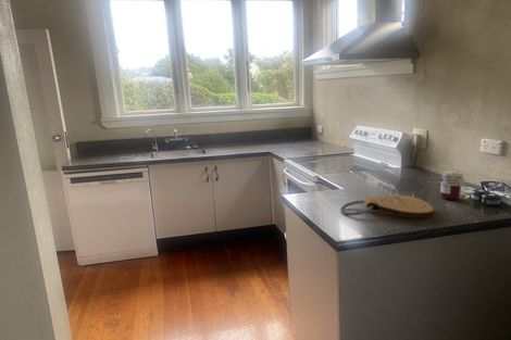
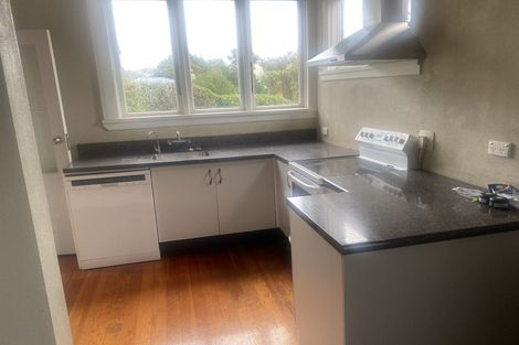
- jar (451, 186)
- key chain (384, 204)
